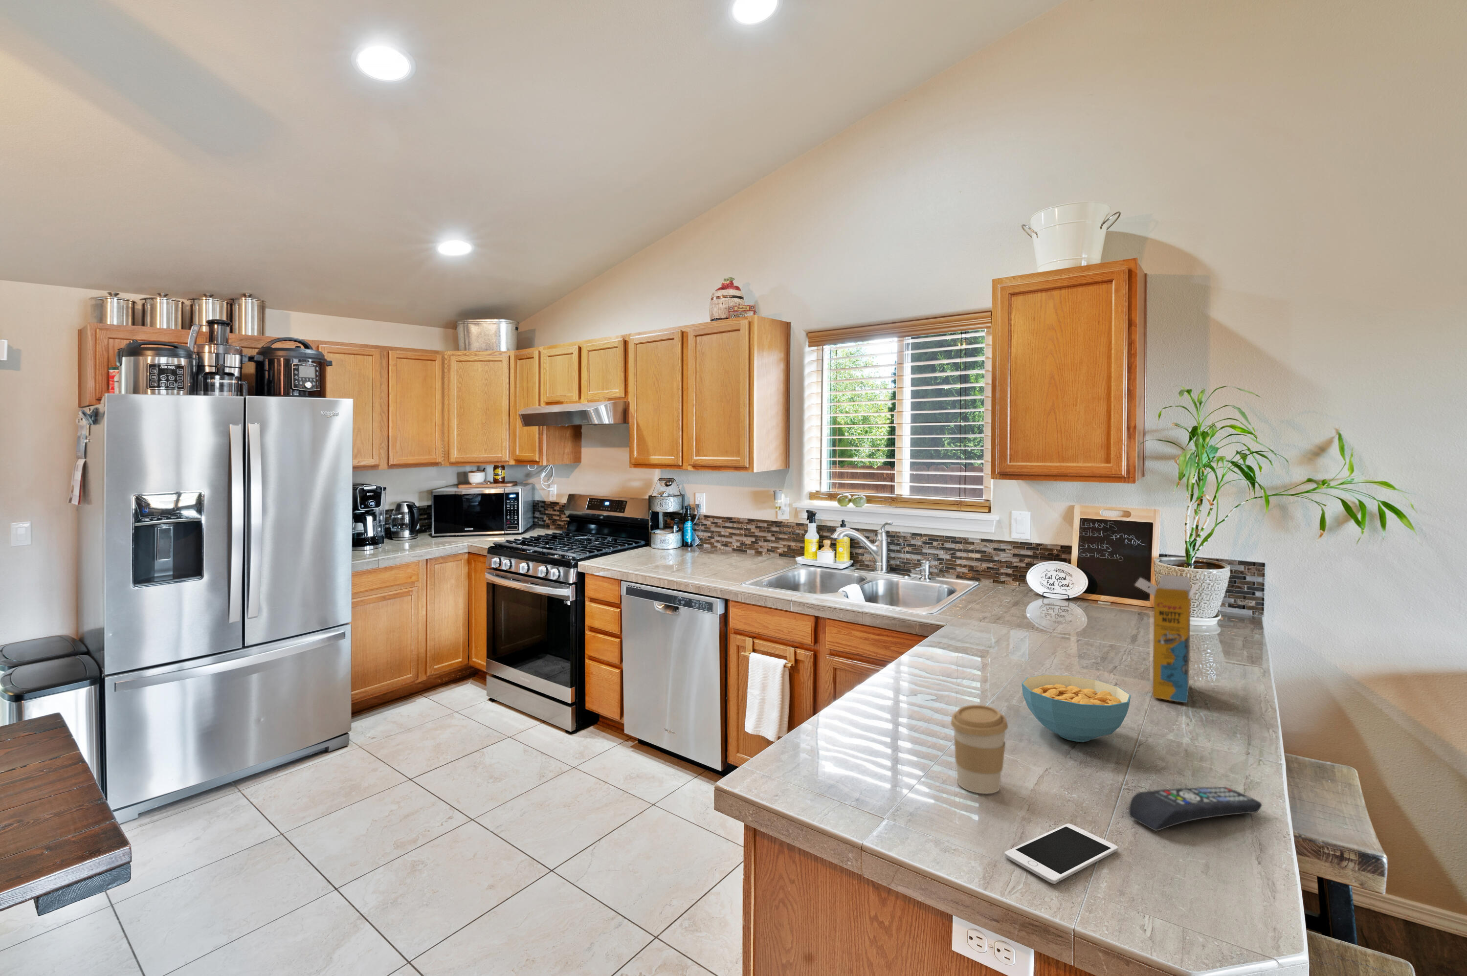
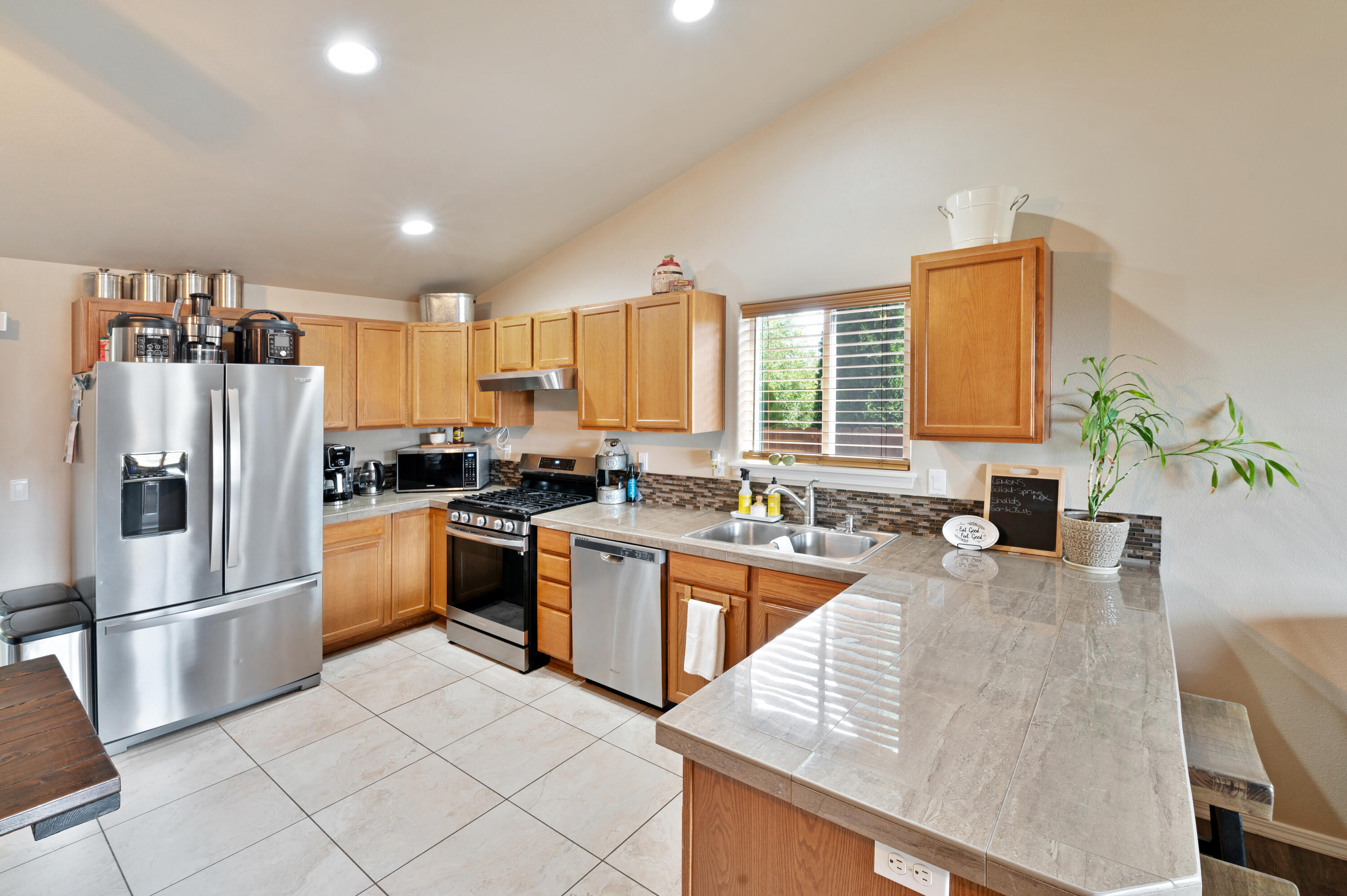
- cell phone (1062, 852)
- cereal box (1168, 634)
- coffee cup (978, 747)
- cereal bowl (1074, 712)
- remote control (1194, 804)
